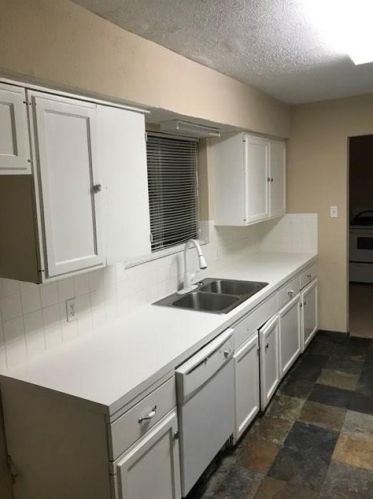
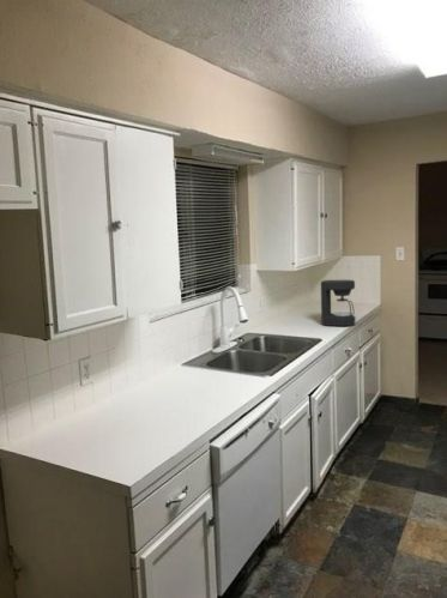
+ coffee maker (339, 301)
